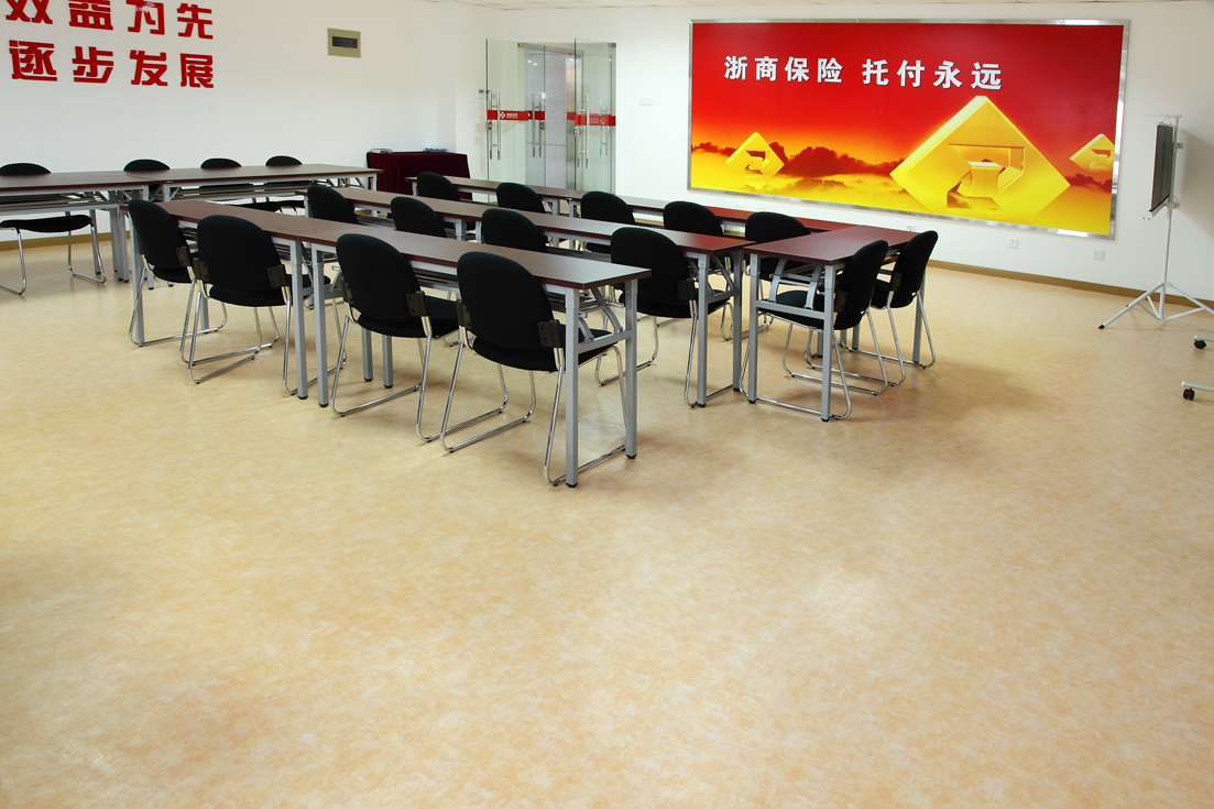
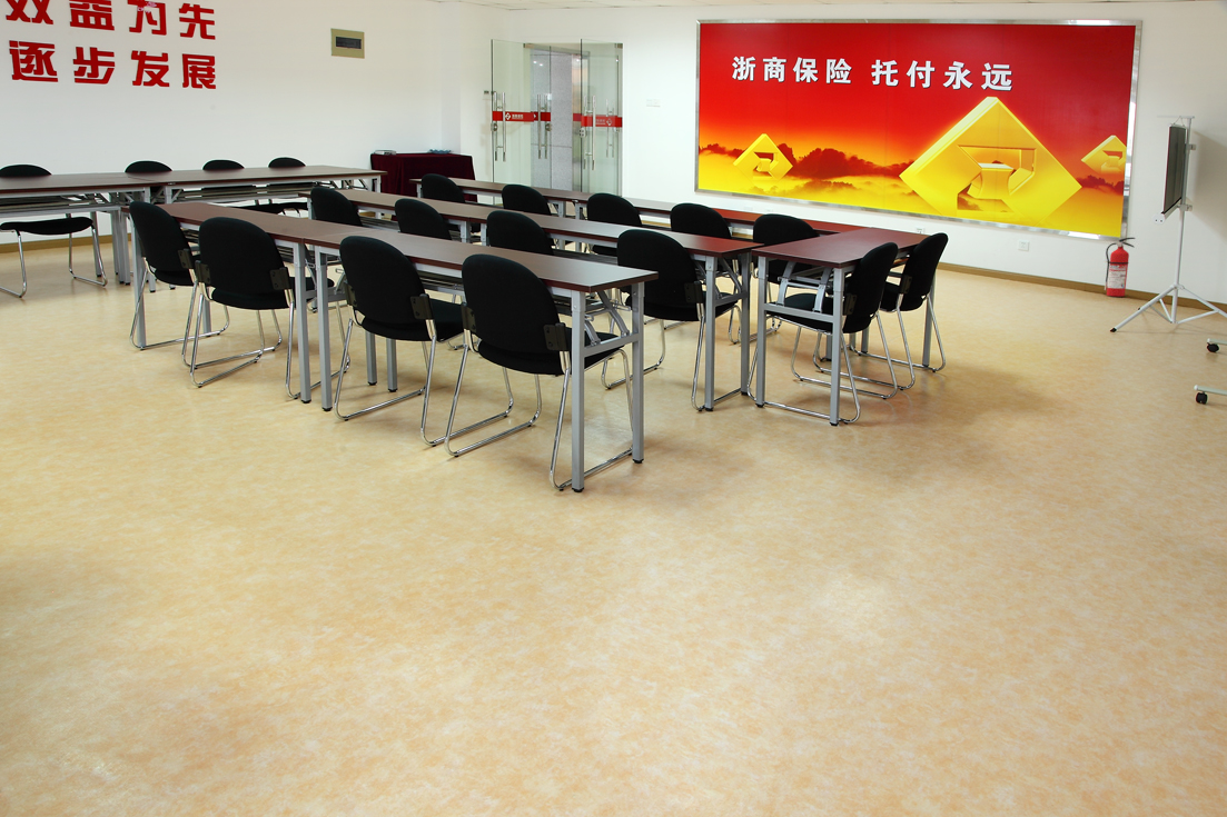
+ fire extinguisher (1118, 266)
